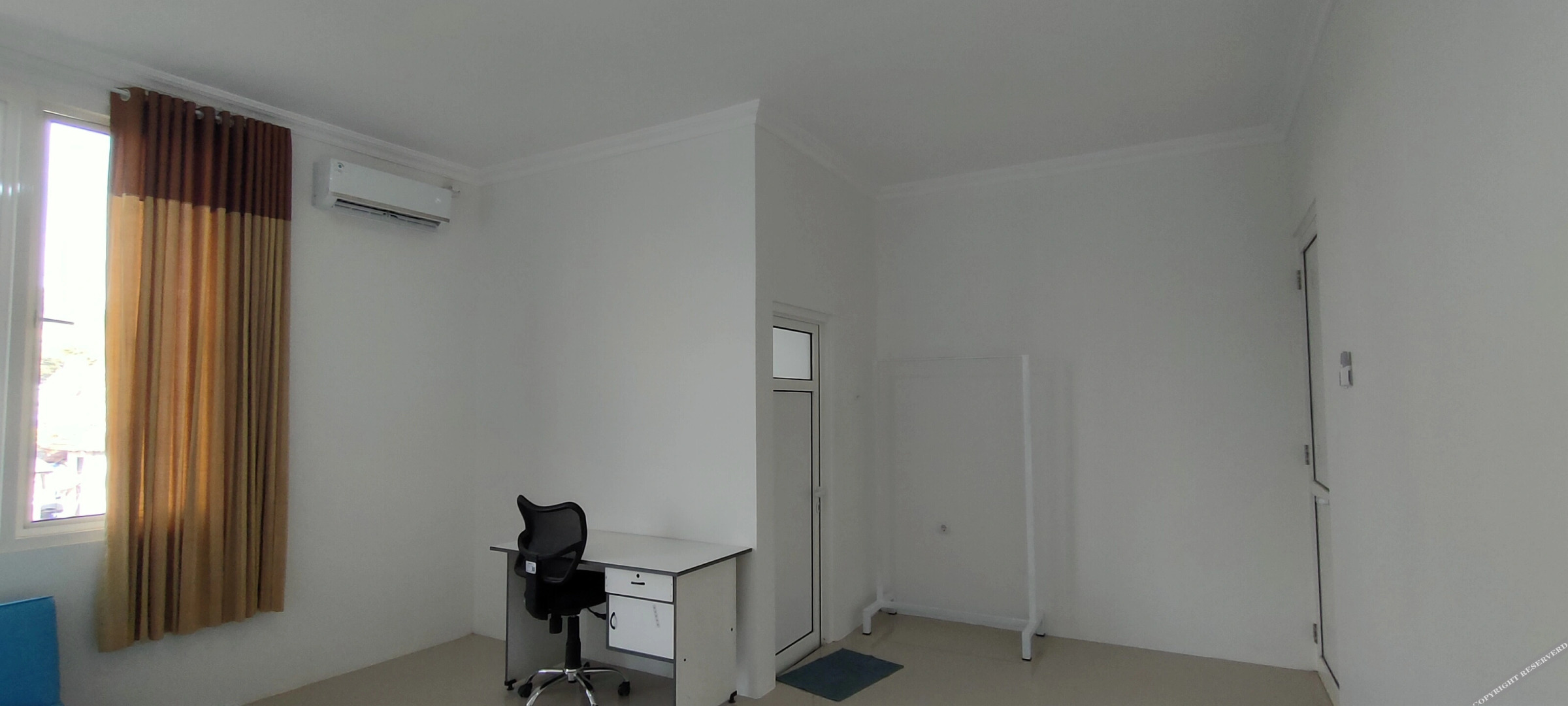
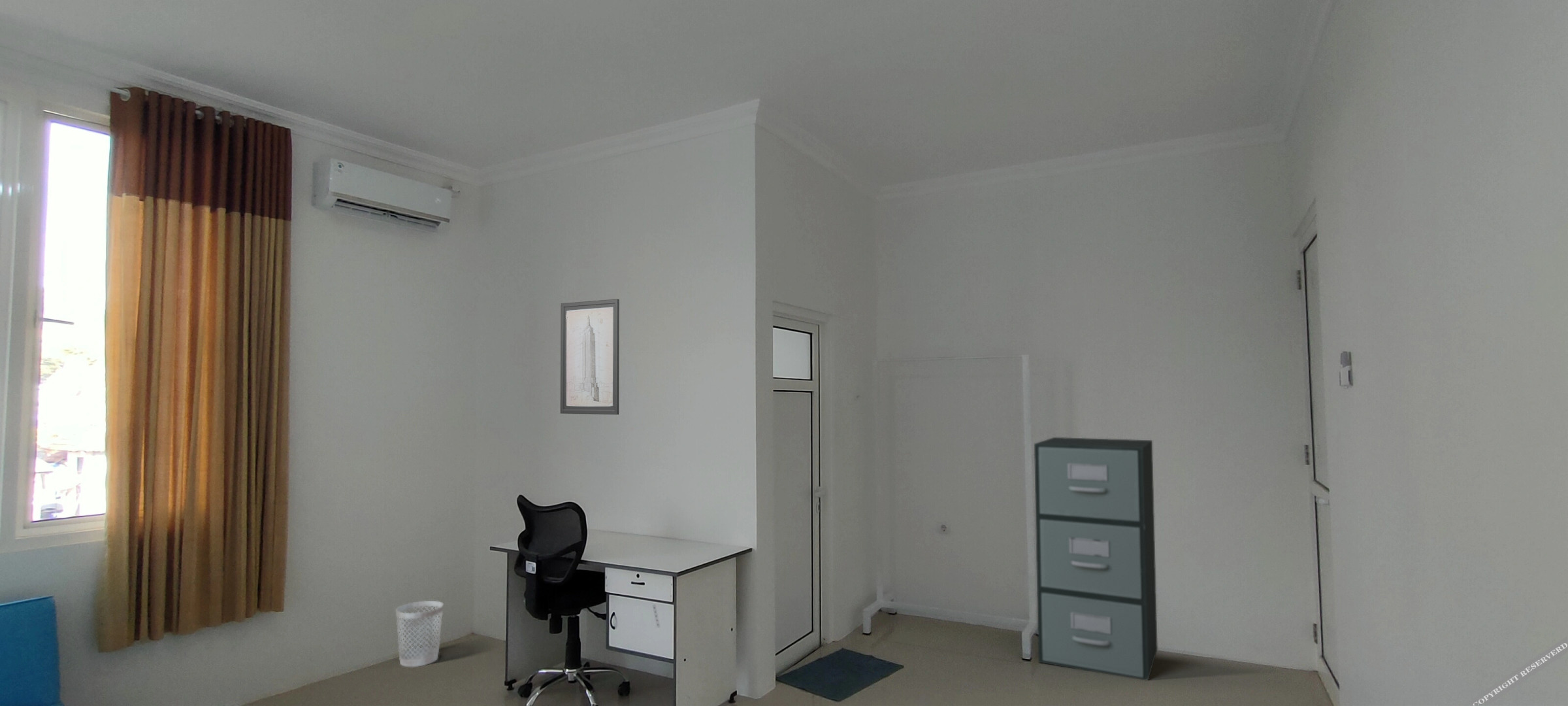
+ wall art (589, 357)
+ filing cabinet (1096, 548)
+ wastebasket (419, 633)
